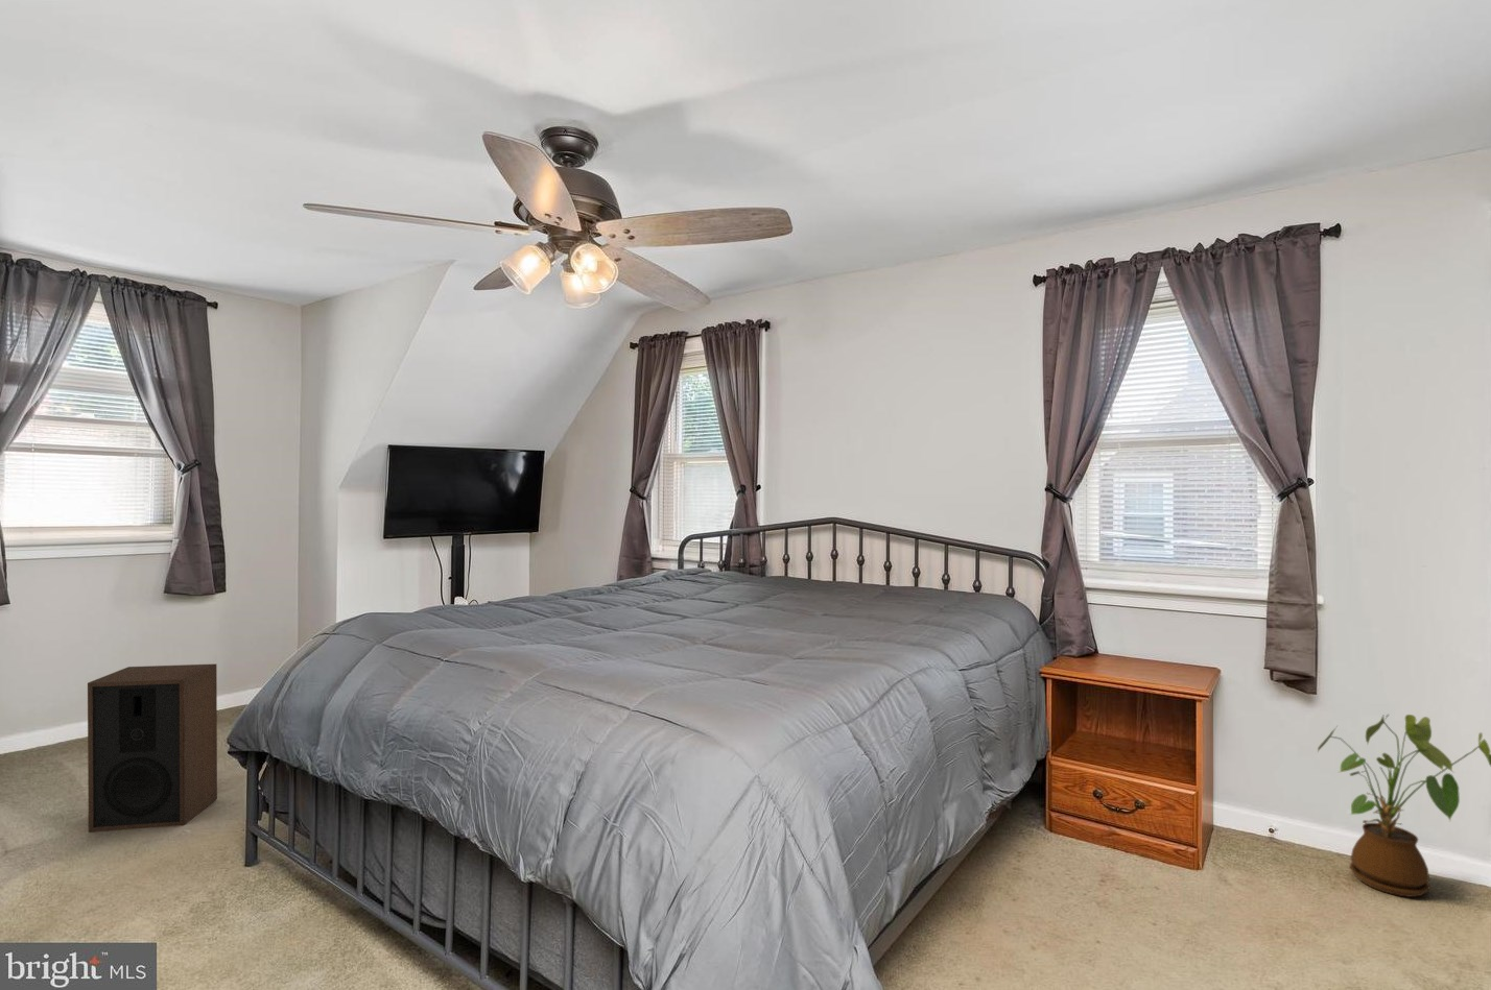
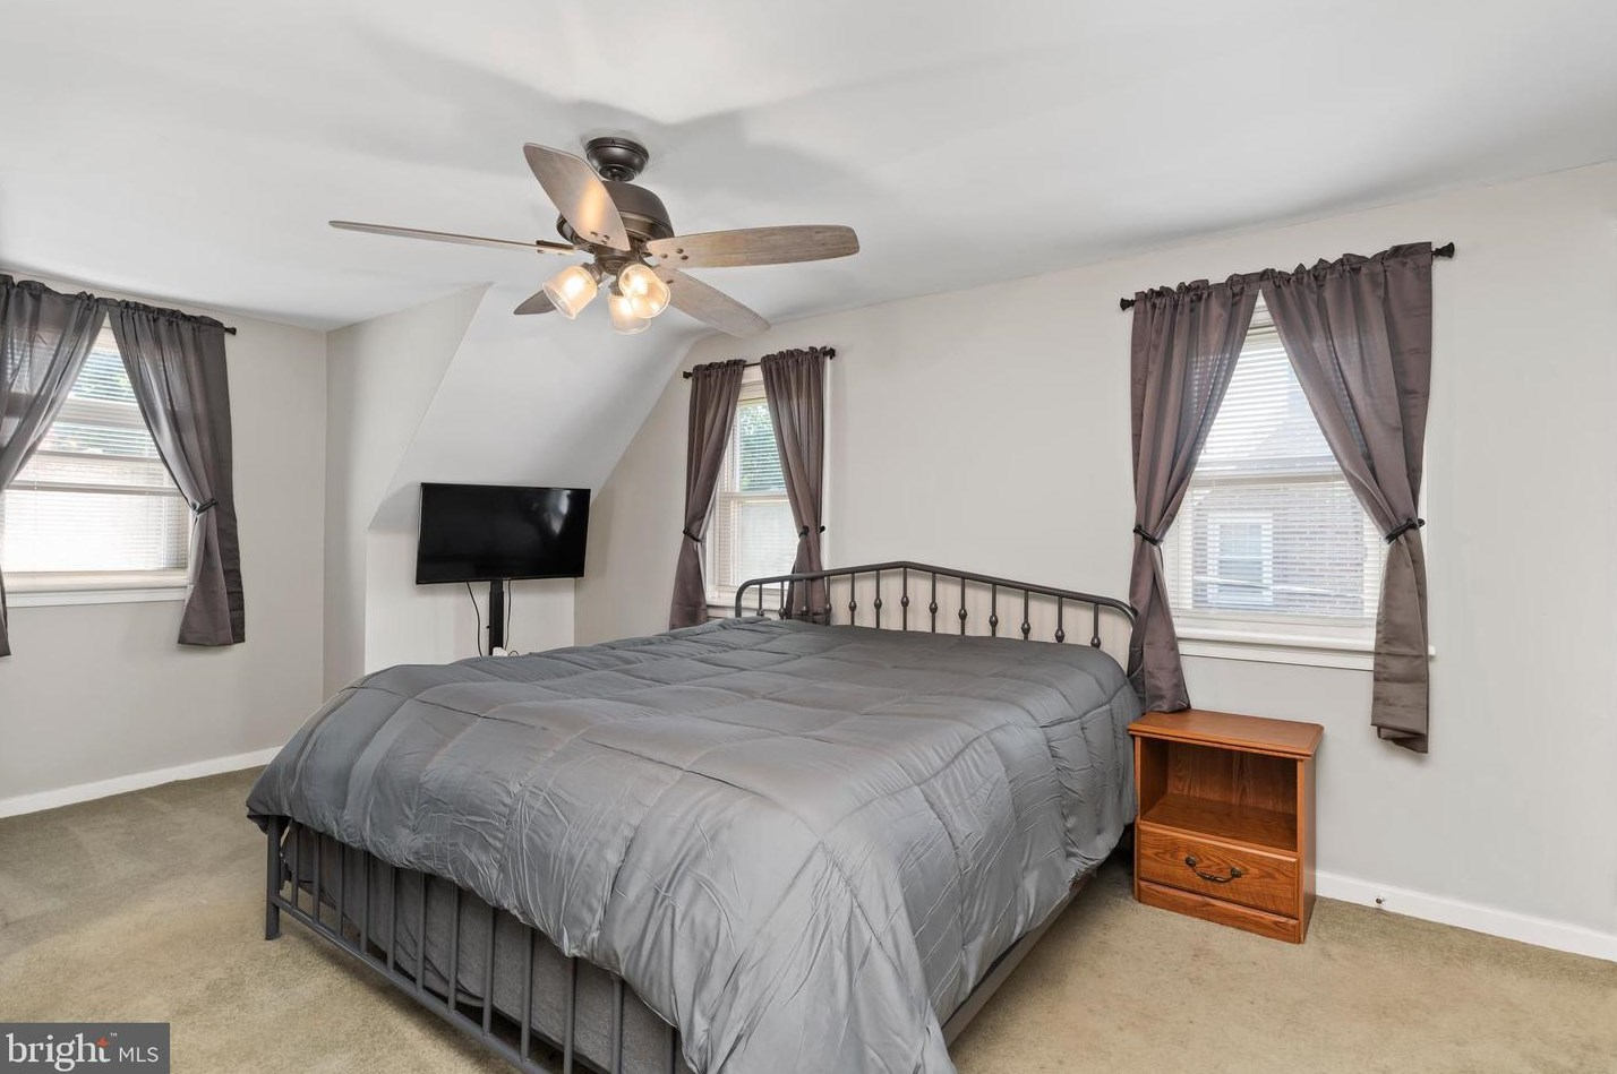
- house plant (1403, 804)
- speaker (156, 744)
